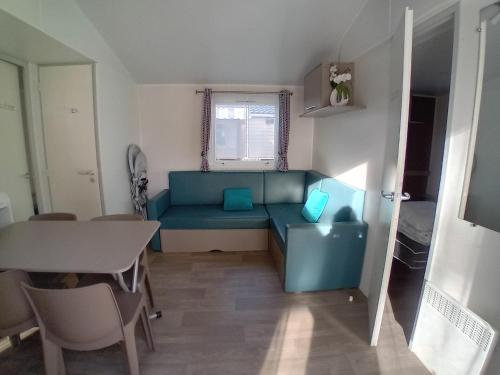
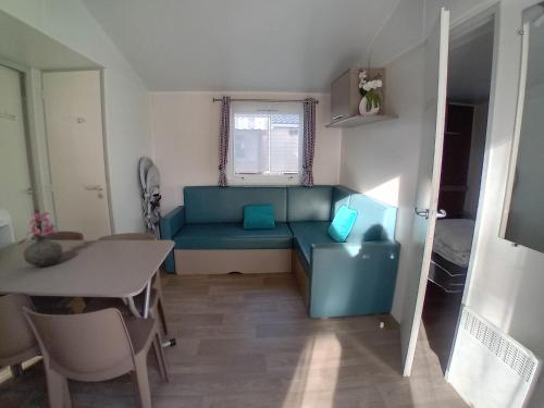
+ vase (40, 239)
